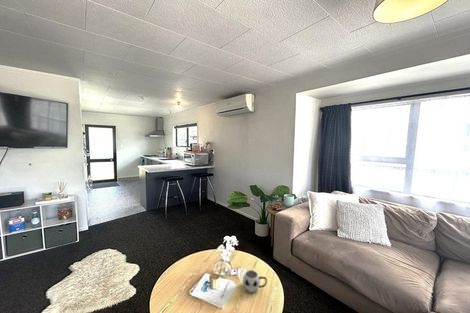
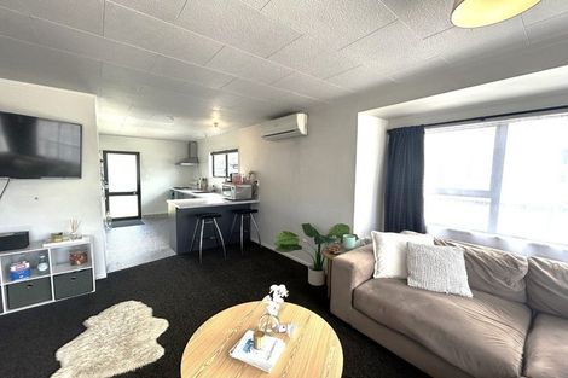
- mug (254, 281)
